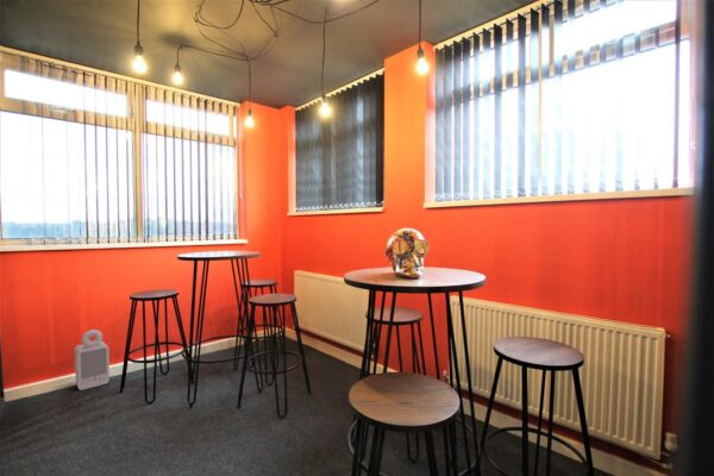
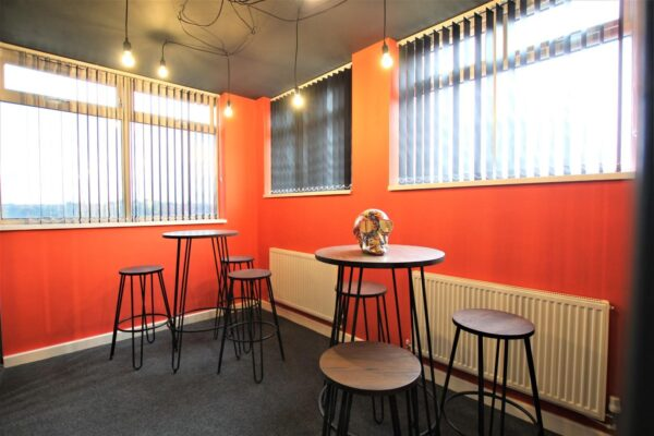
- air purifier (92, 356)
